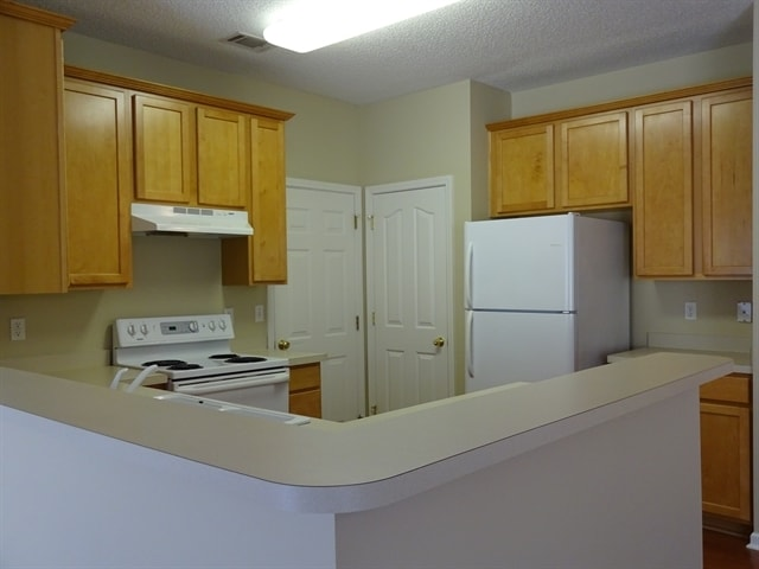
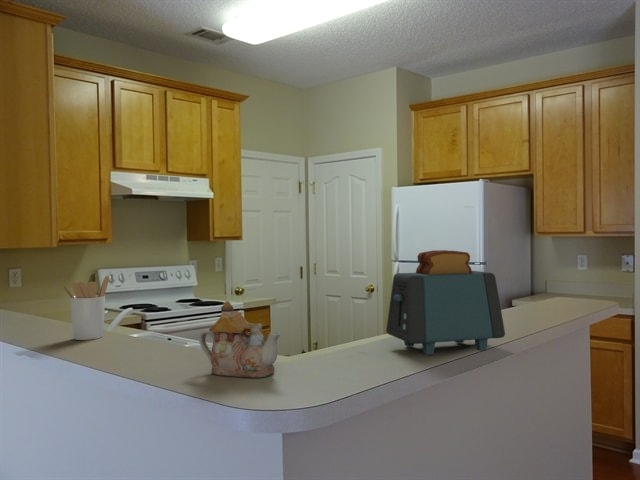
+ teapot (240, 336)
+ utensil holder (86, 307)
+ toaster (444, 299)
